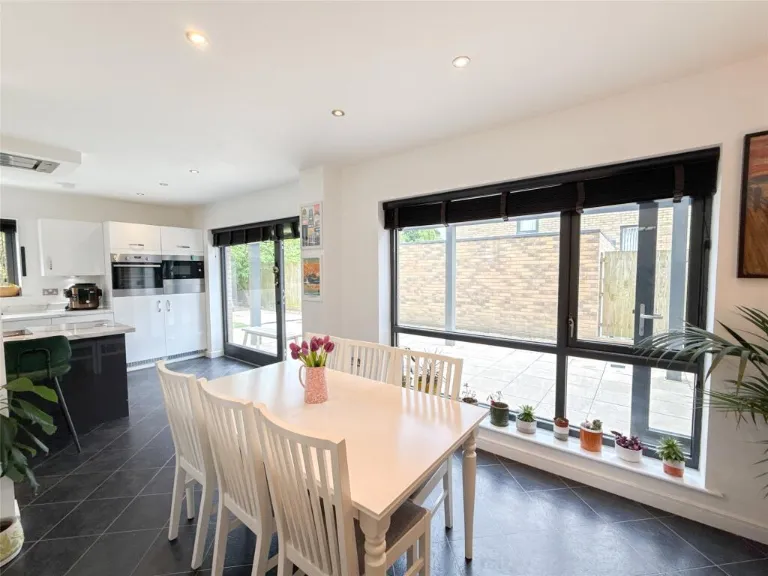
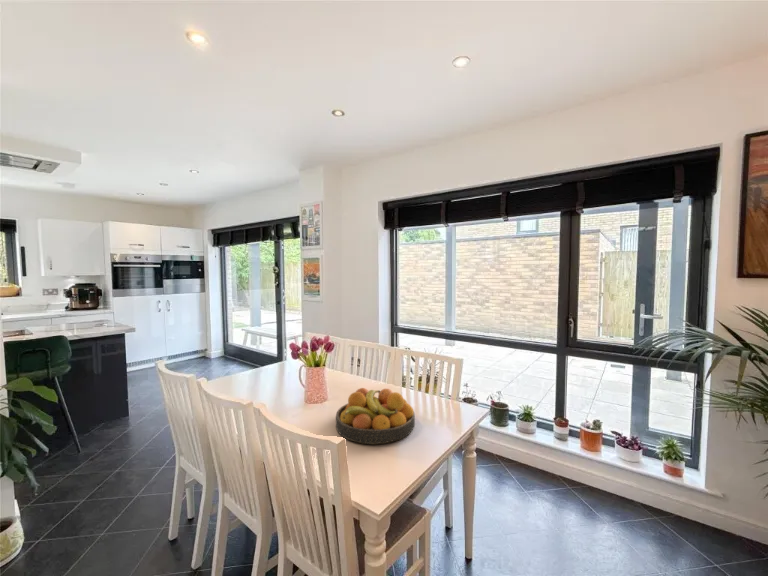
+ fruit bowl (375, 407)
